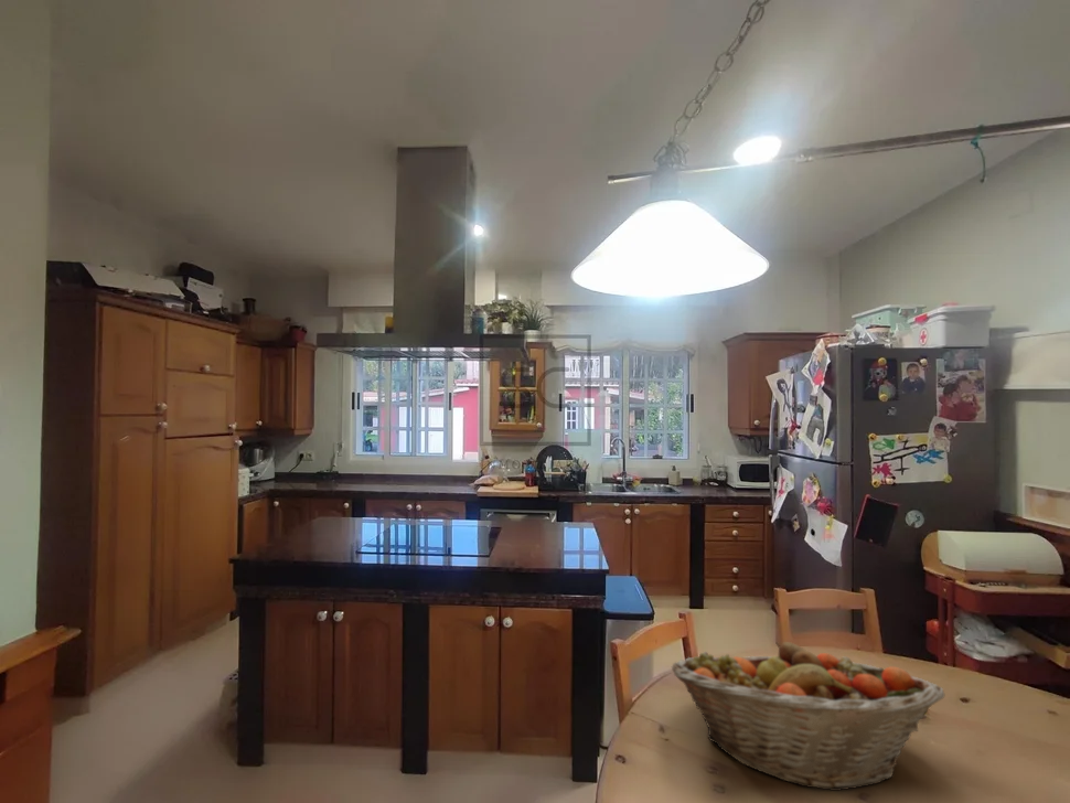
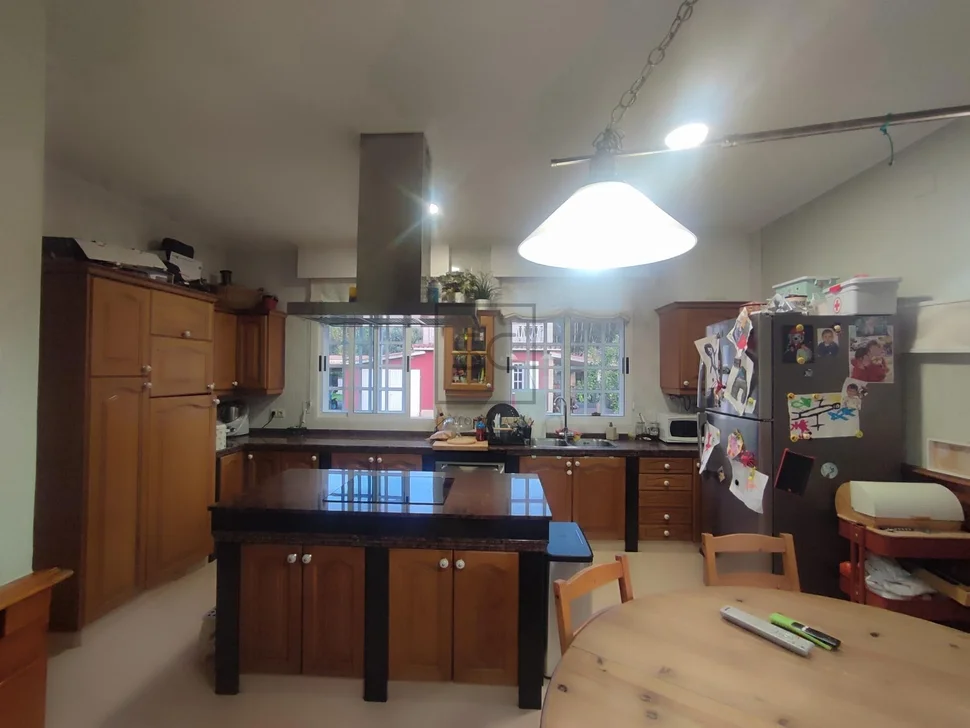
- fruit basket (795, 695)
